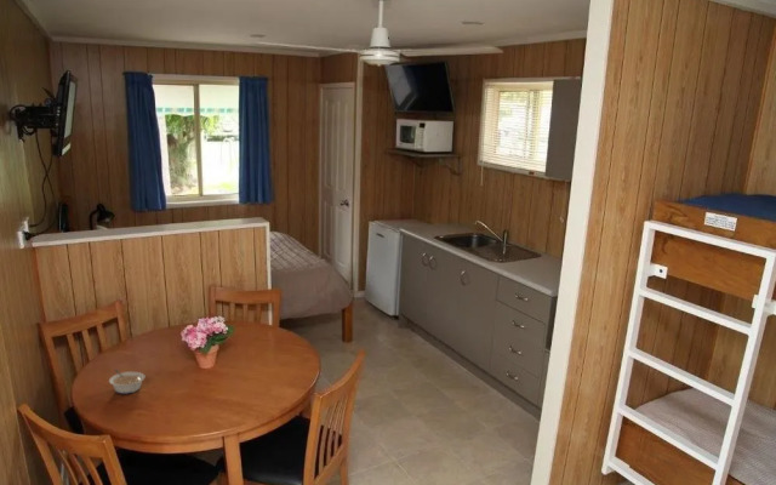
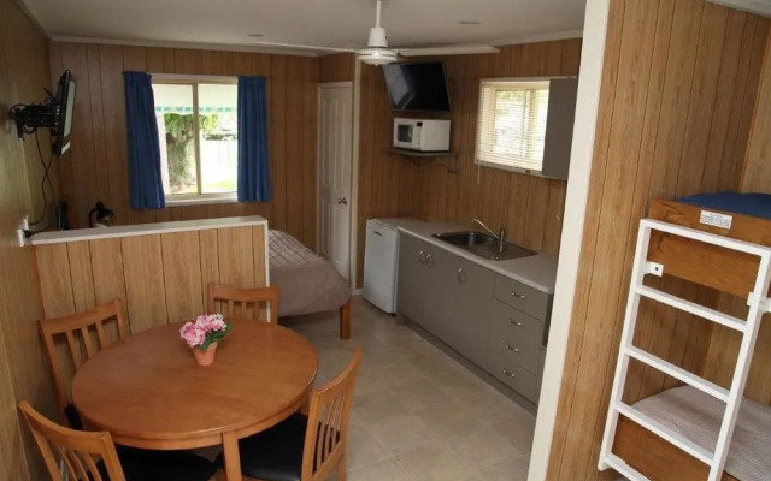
- legume (126, 382)
